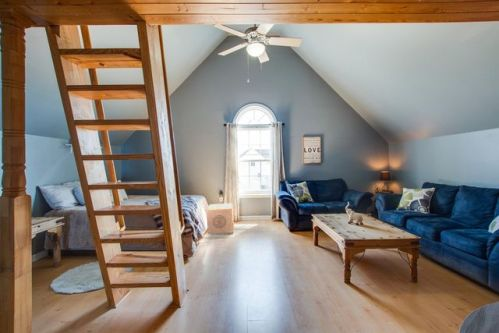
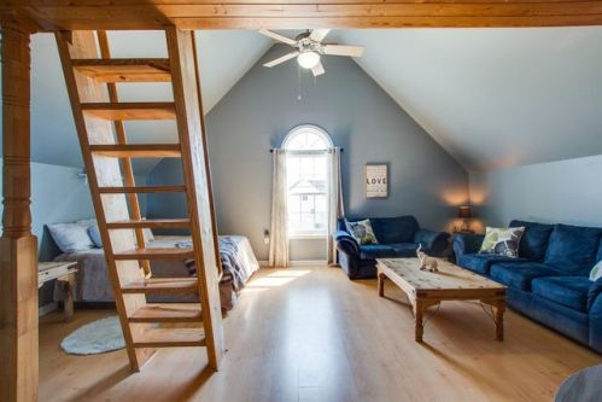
- cardboard box (220, 218)
